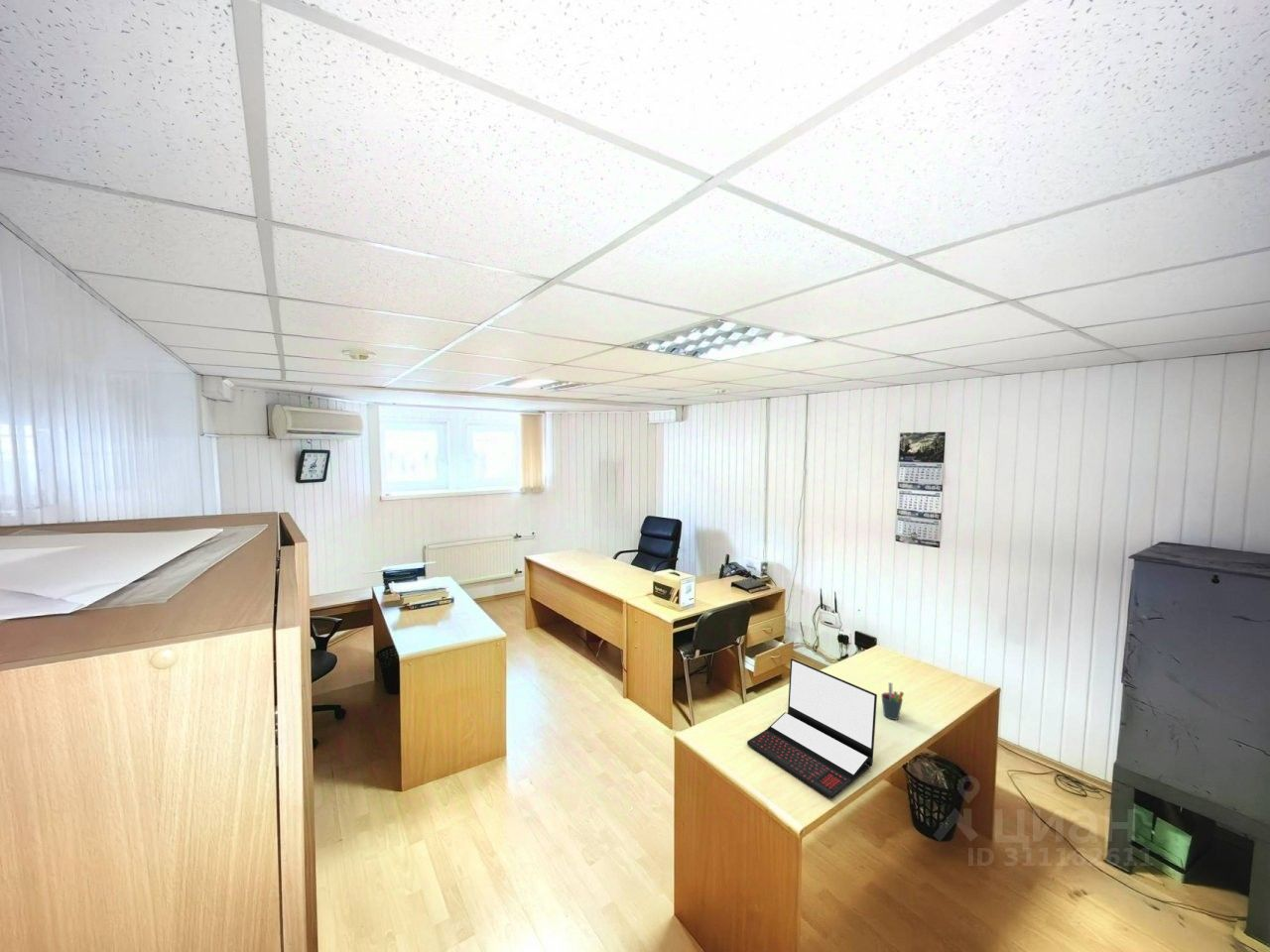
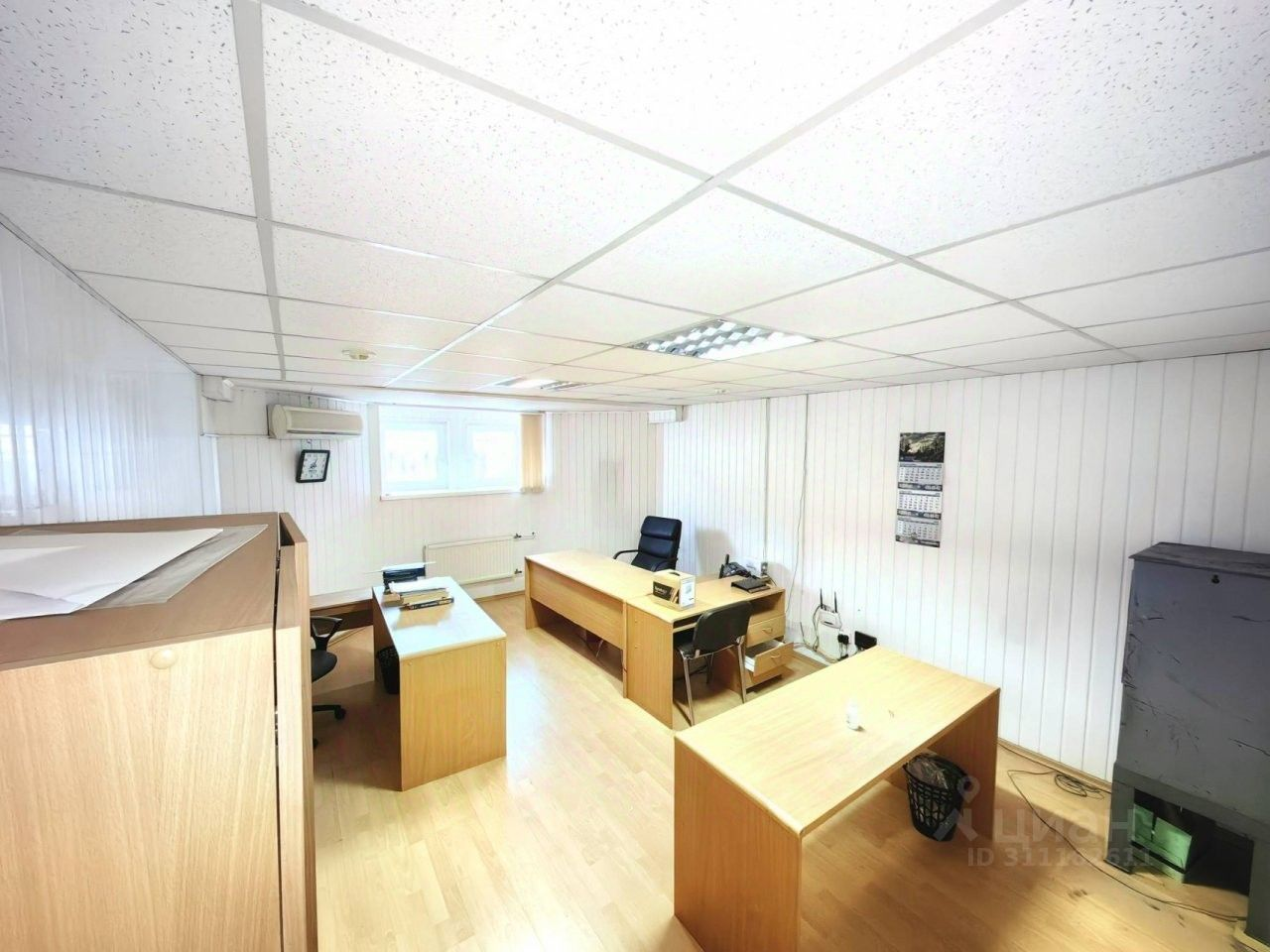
- laptop (809, 720)
- pen holder (892, 701)
